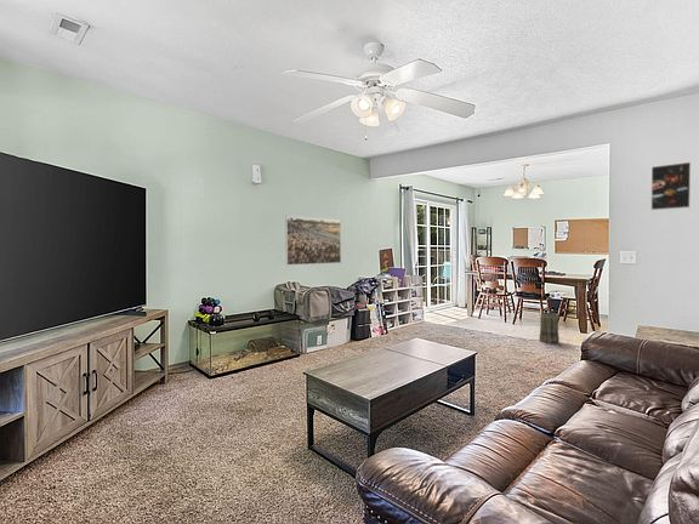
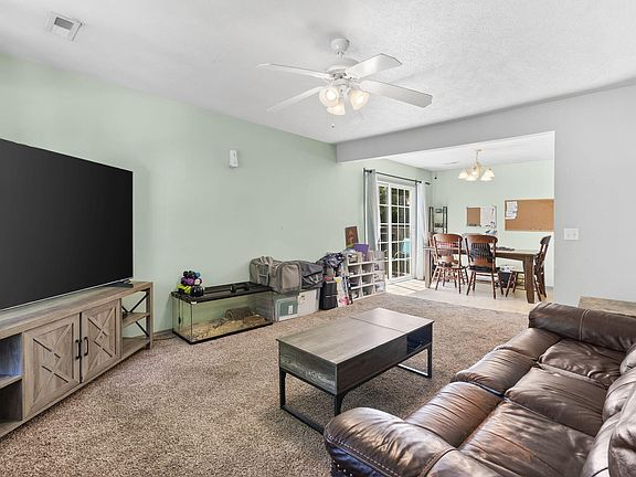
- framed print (314, 240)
- basket (549, 328)
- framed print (670, 187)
